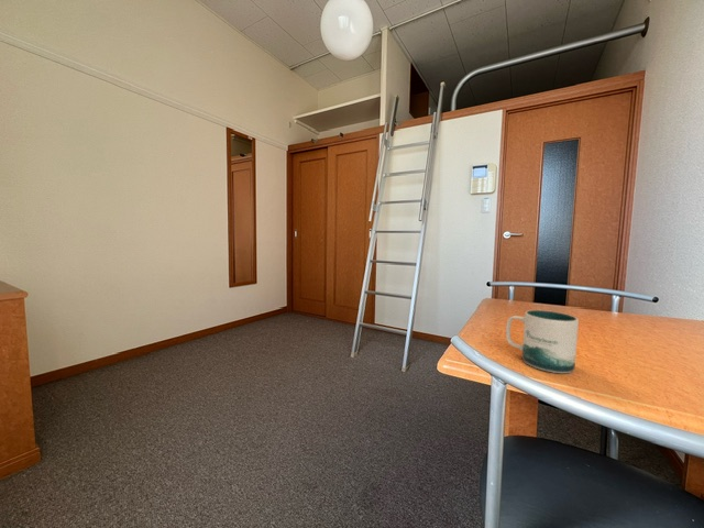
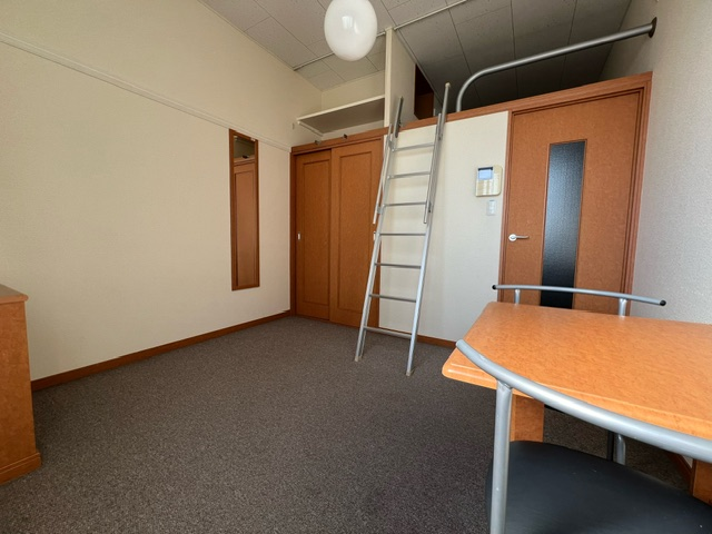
- mug (538, 337)
